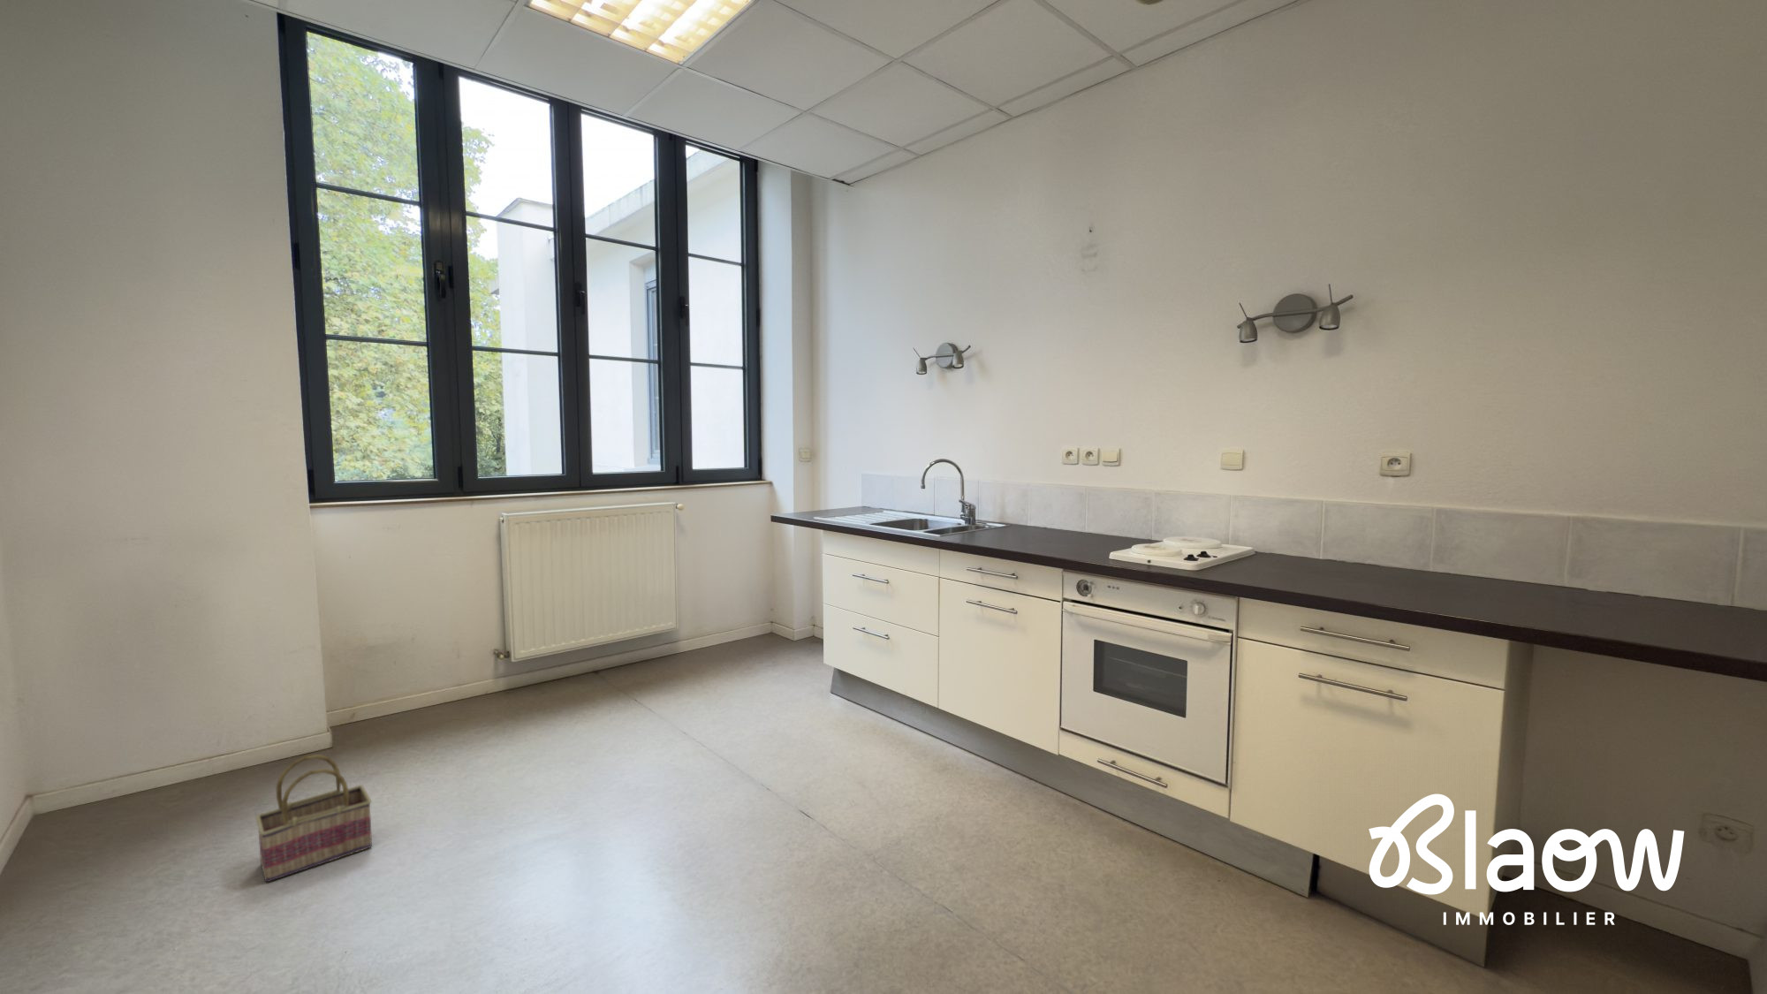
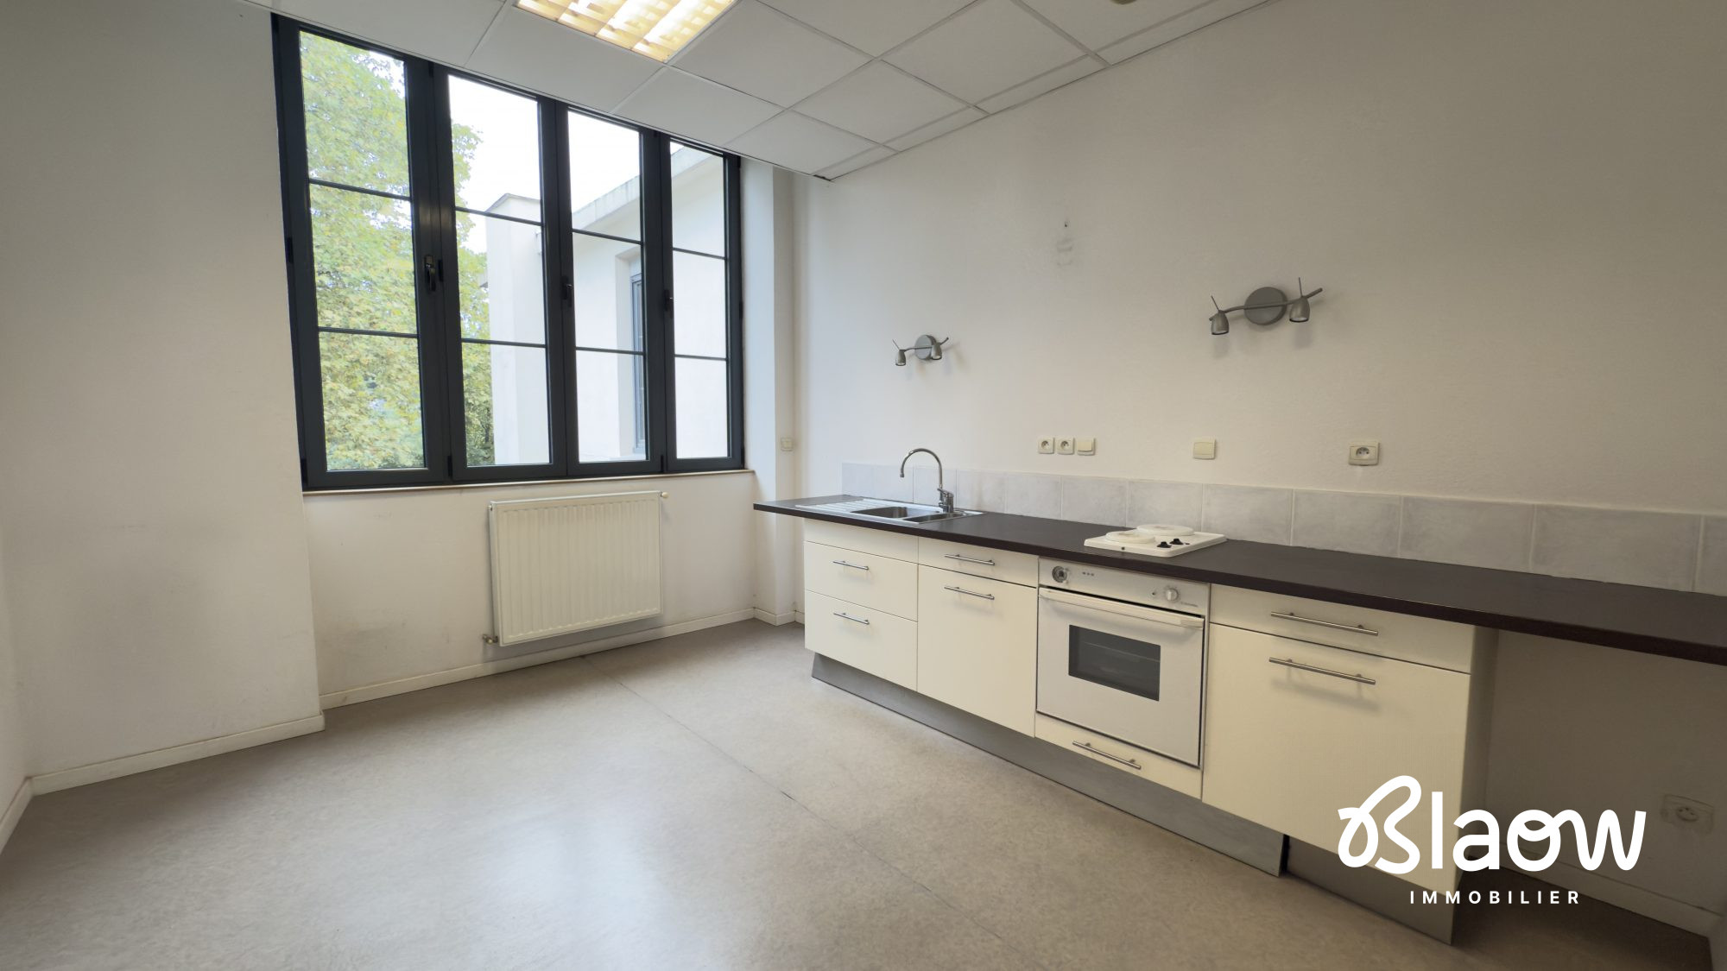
- basket (314, 808)
